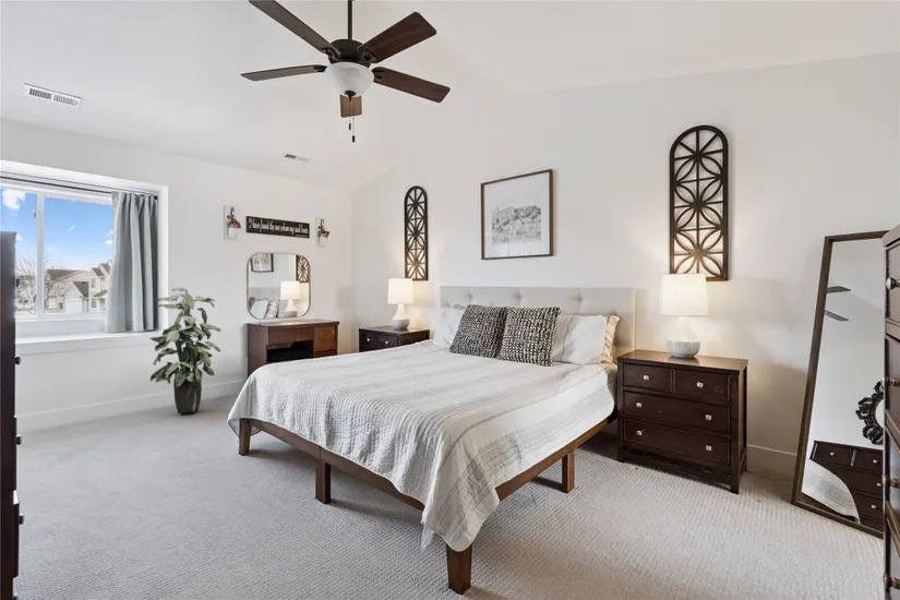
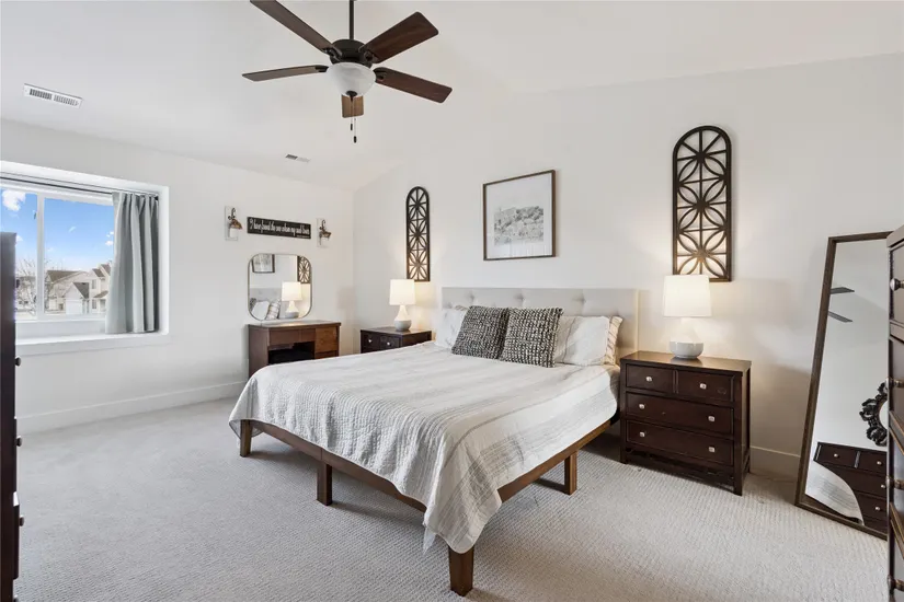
- indoor plant (183, 349)
